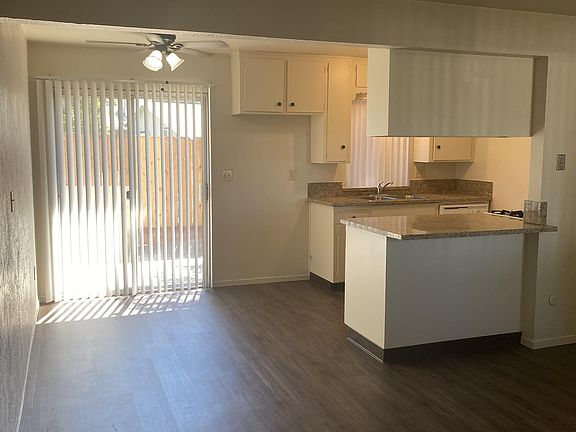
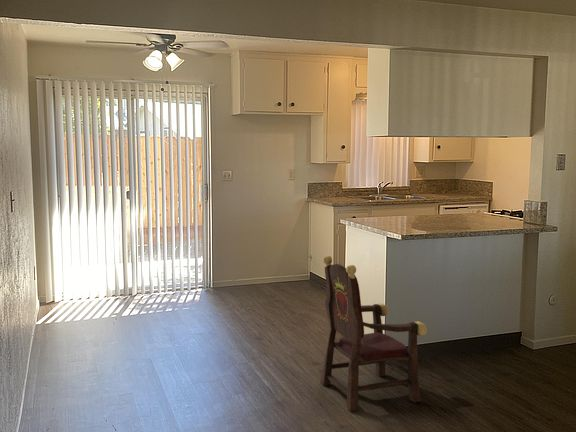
+ armchair (369, 325)
